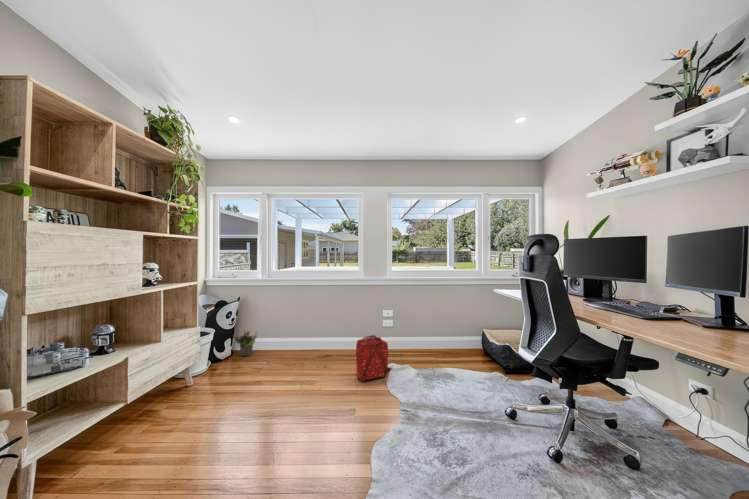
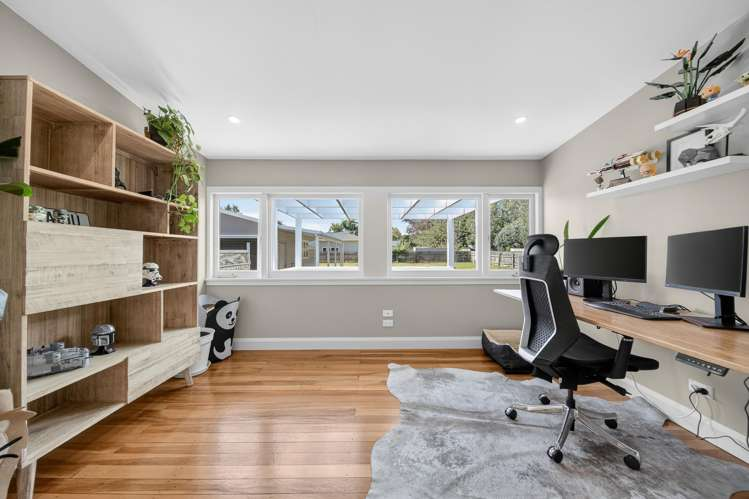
- potted plant (244, 341)
- backpack (373, 357)
